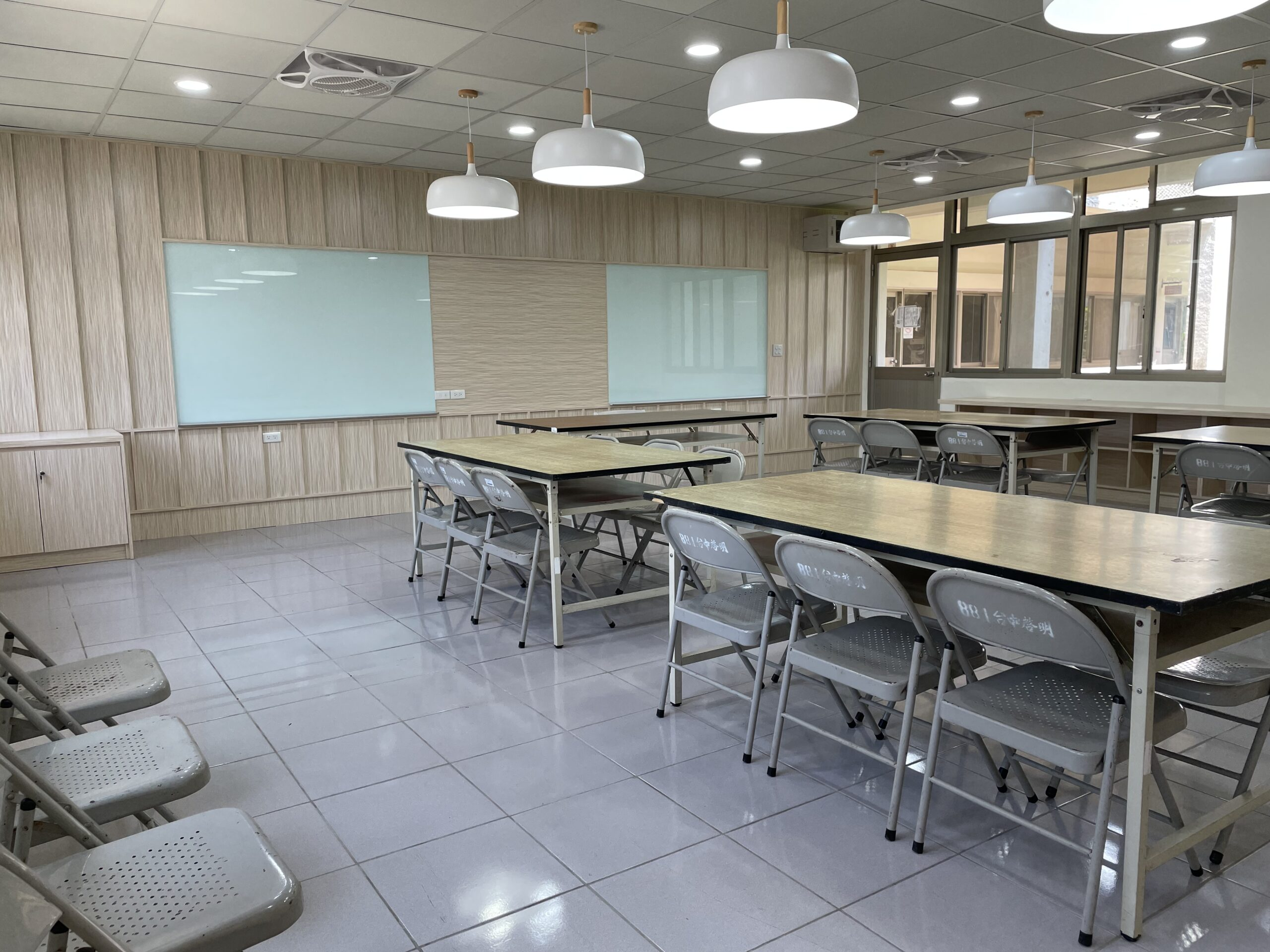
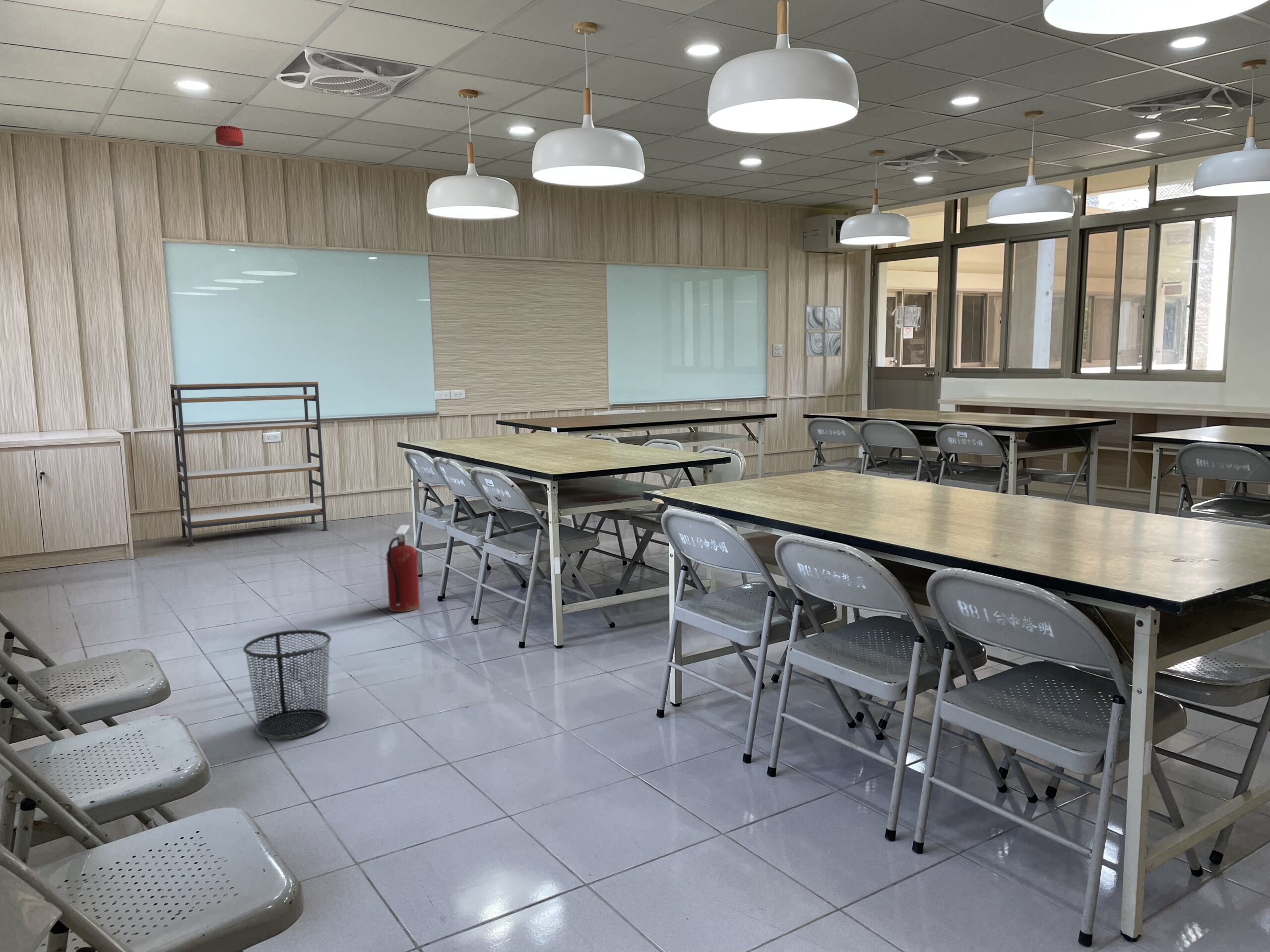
+ wall art (823, 330)
+ shelving unit (251, 467)
+ fire extinguisher (400, 569)
+ smoke detector (229, 135)
+ waste bin (290, 683)
